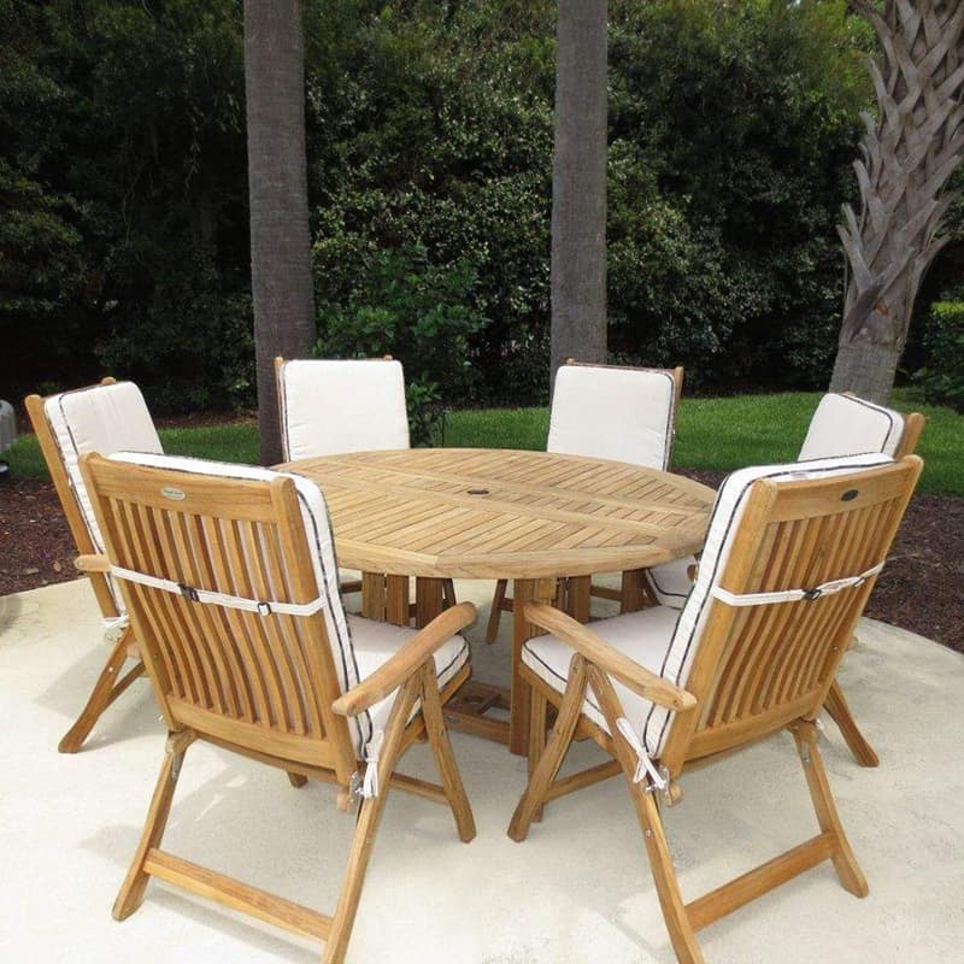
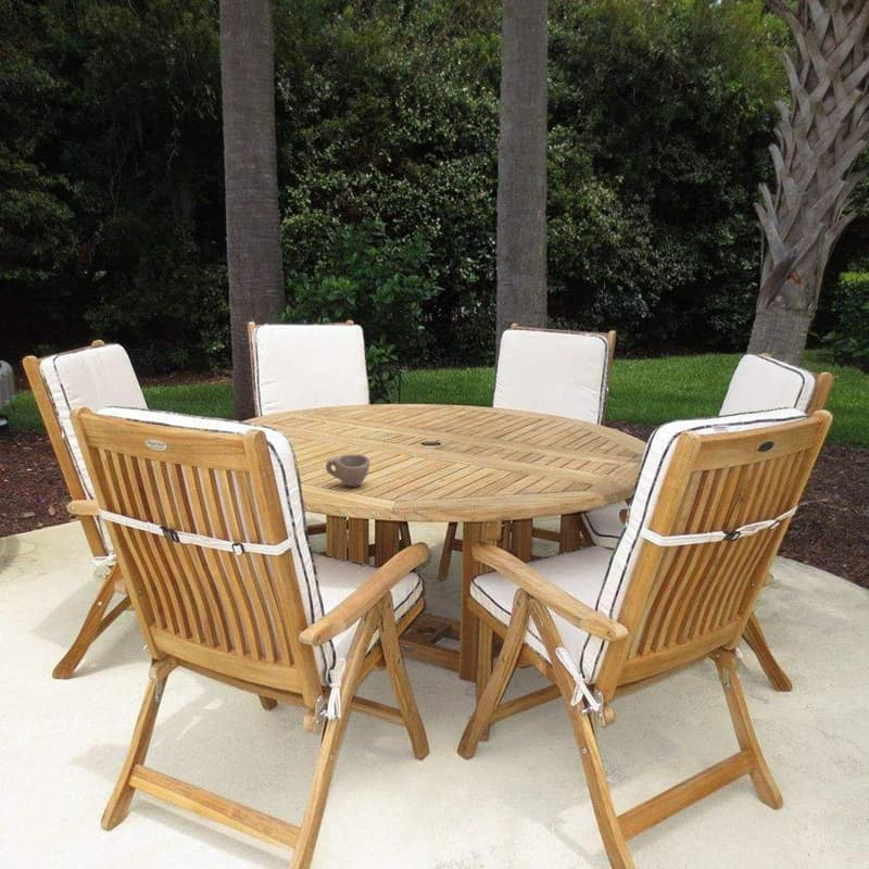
+ cup (348, 471)
